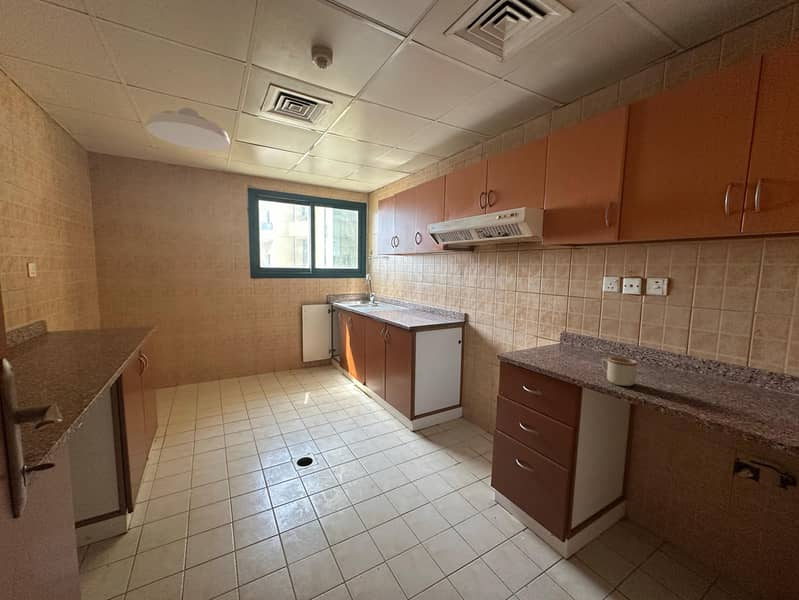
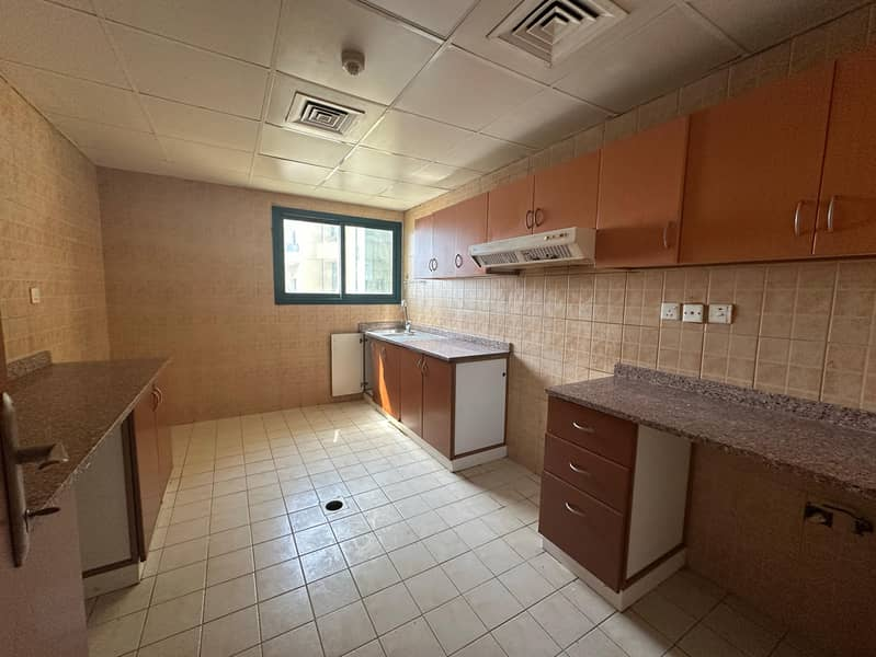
- mug (617, 370)
- ceiling light (190, 123)
